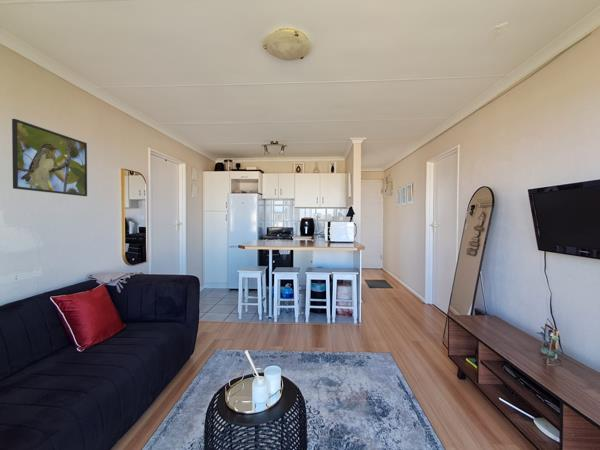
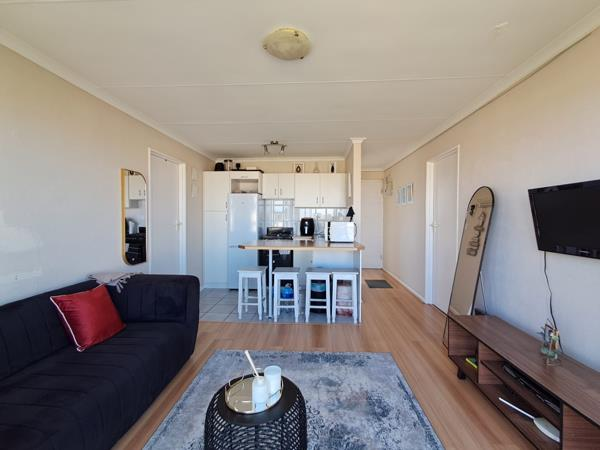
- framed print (54, 162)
